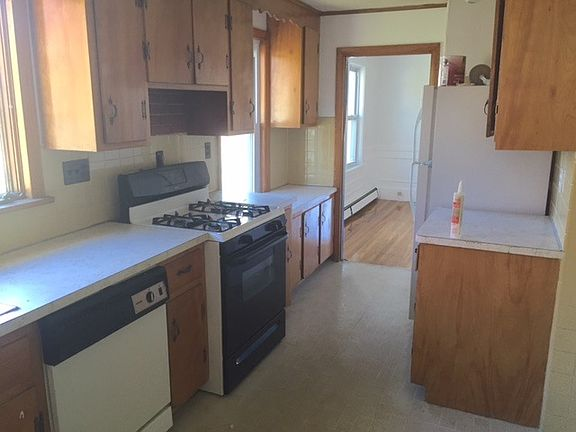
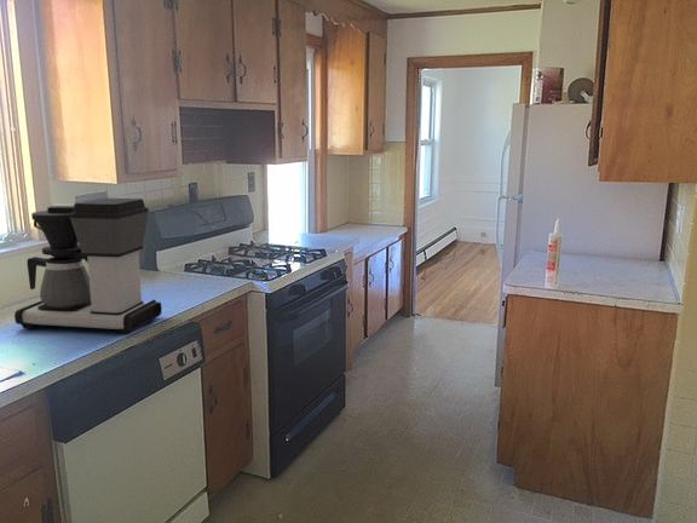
+ coffee maker (86, 260)
